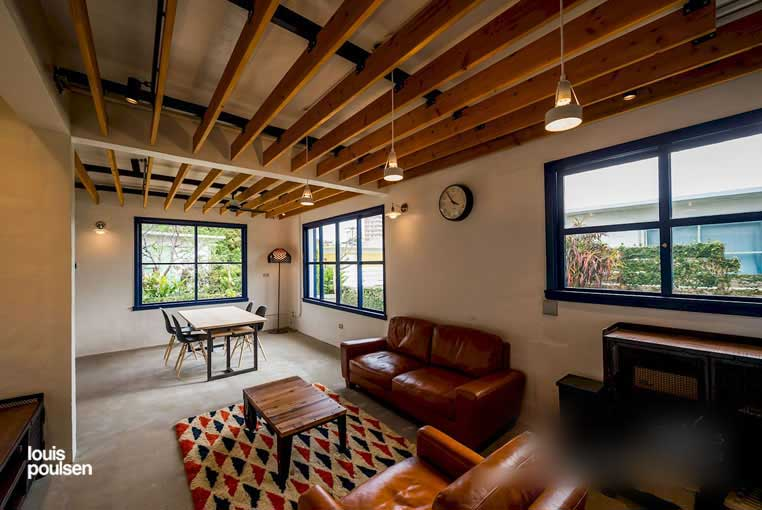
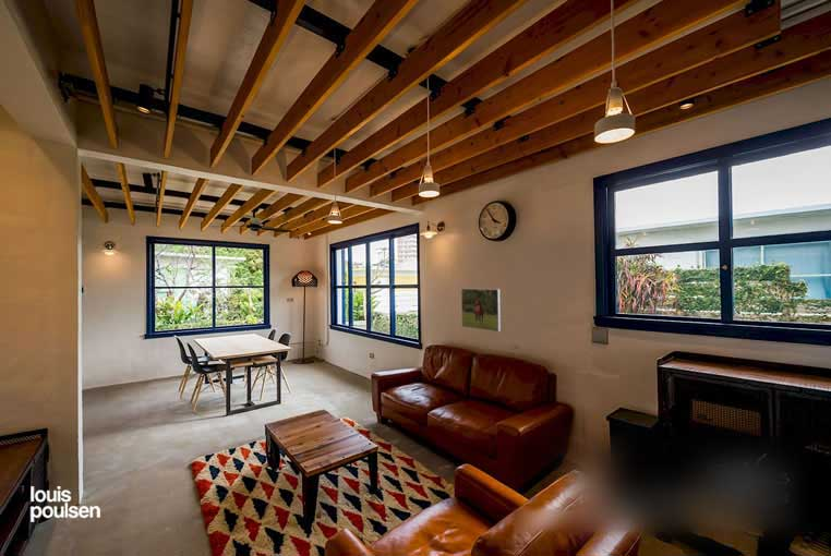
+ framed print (480, 309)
